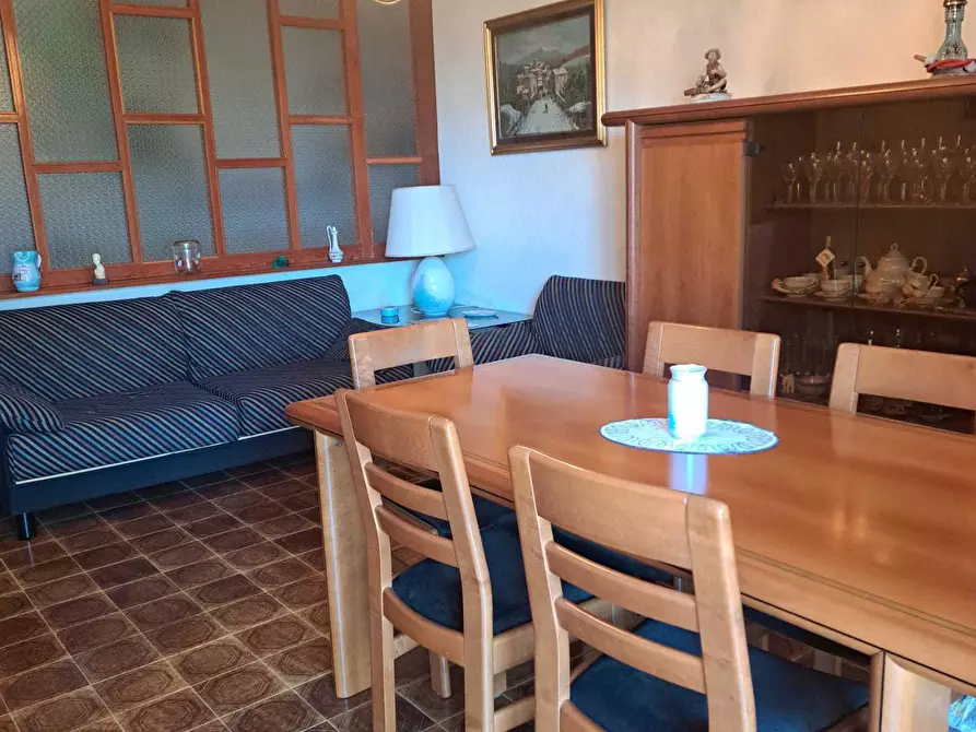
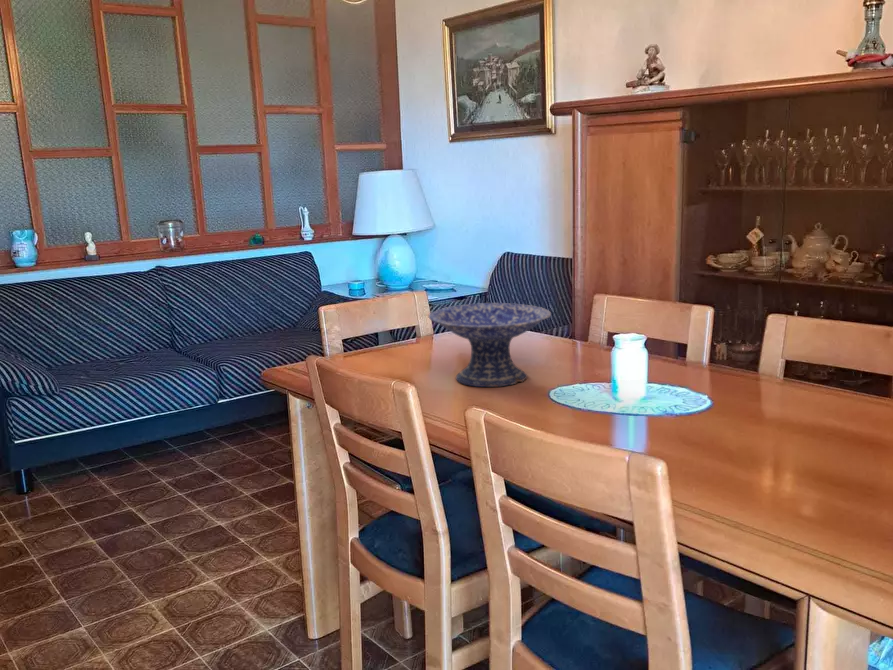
+ decorative bowl (490, 345)
